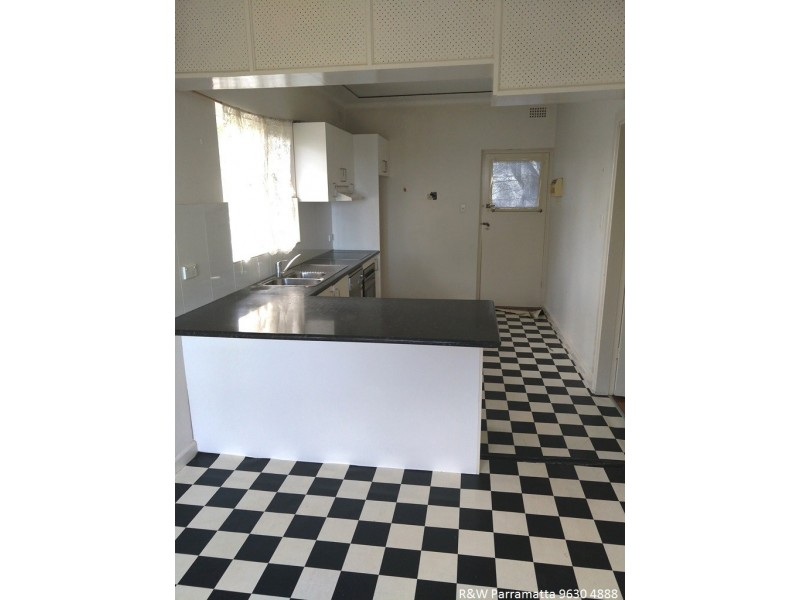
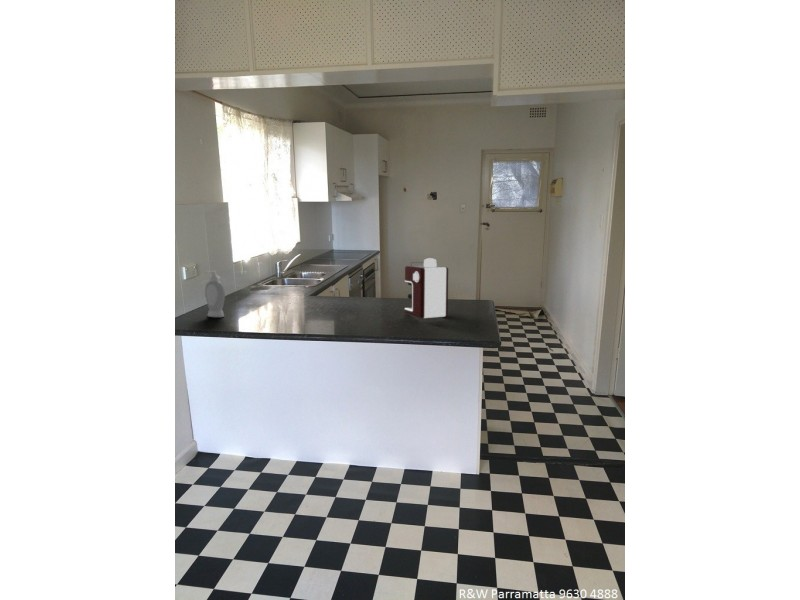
+ soap bottle (213, 294)
+ coffee maker (421, 286)
